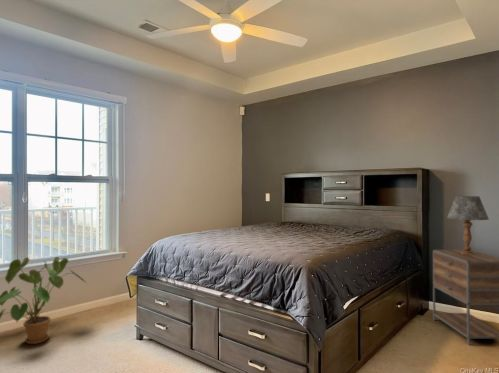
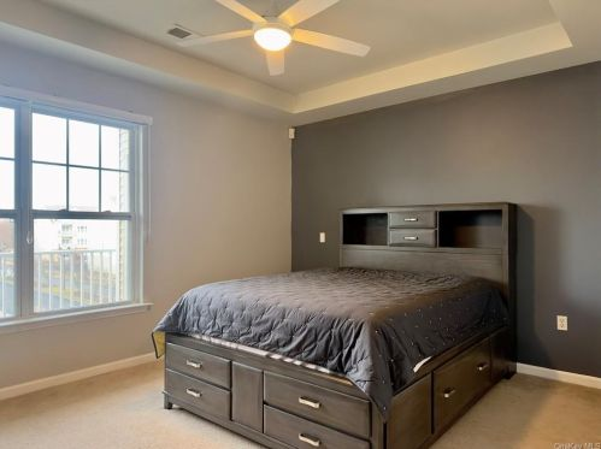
- house plant (40, 296)
- table lamp (467, 224)
- nightstand (466, 293)
